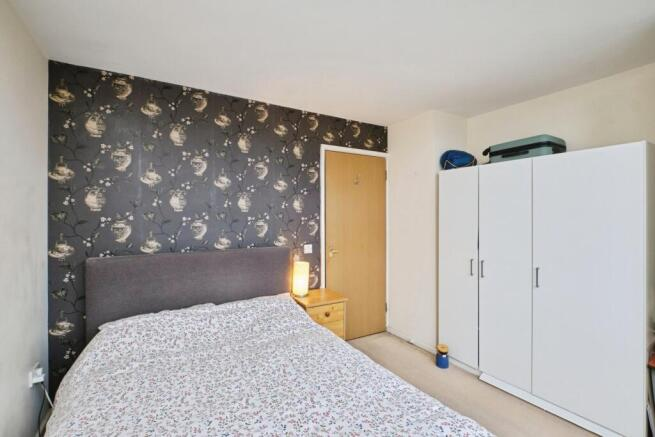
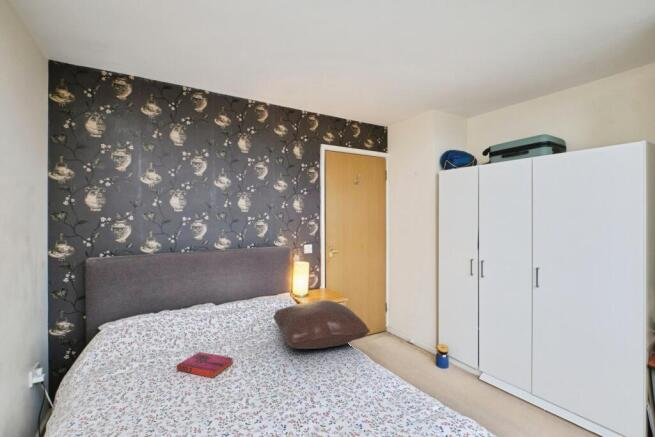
+ hardback book (205, 364)
+ pillow (318, 323)
